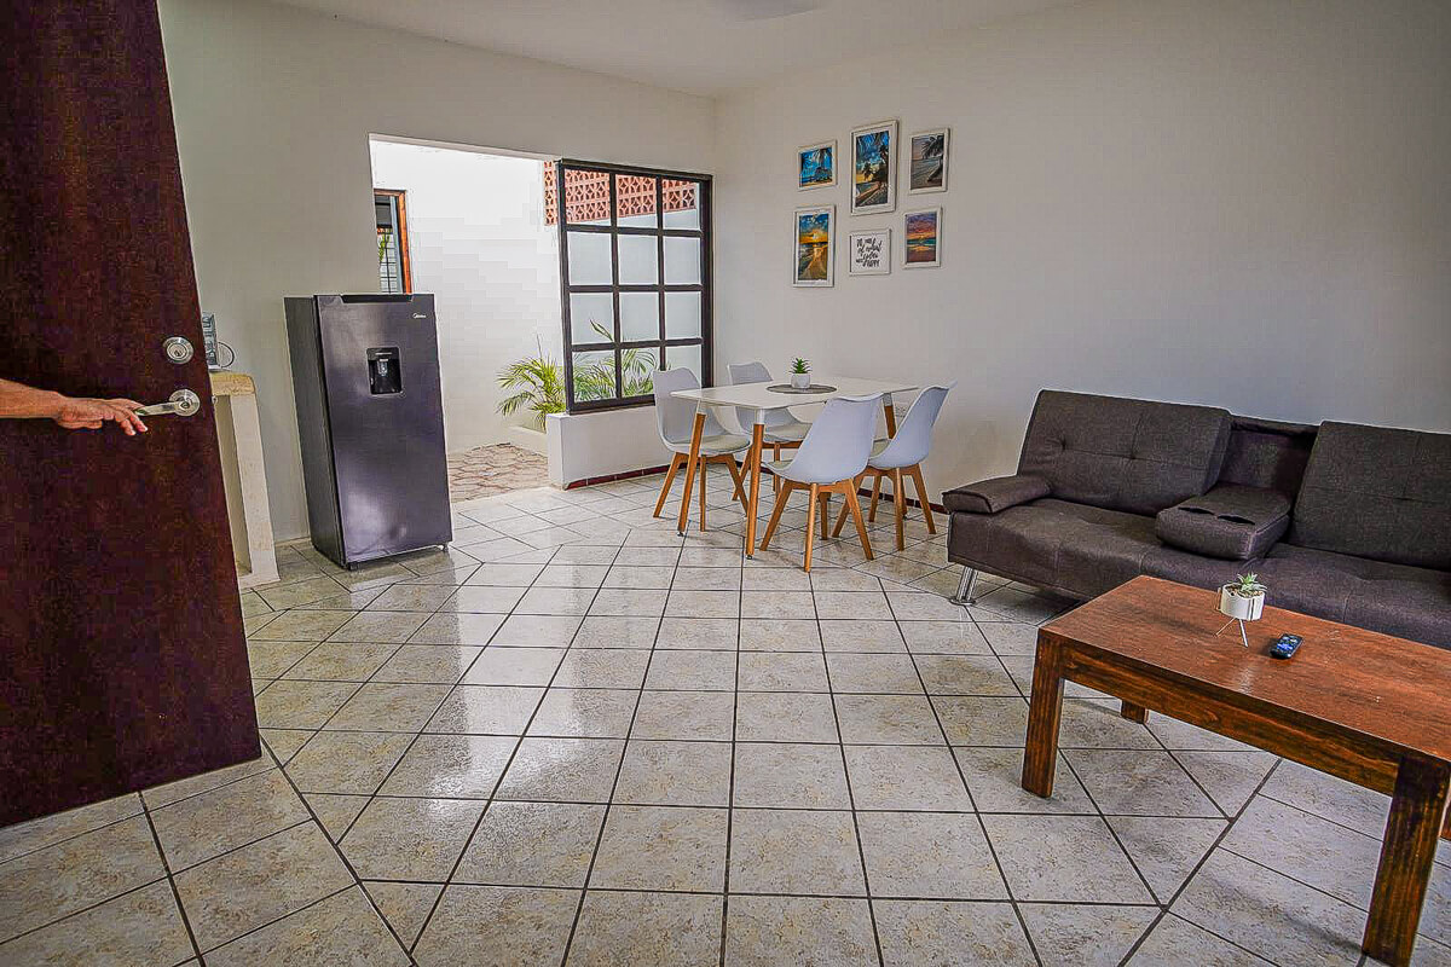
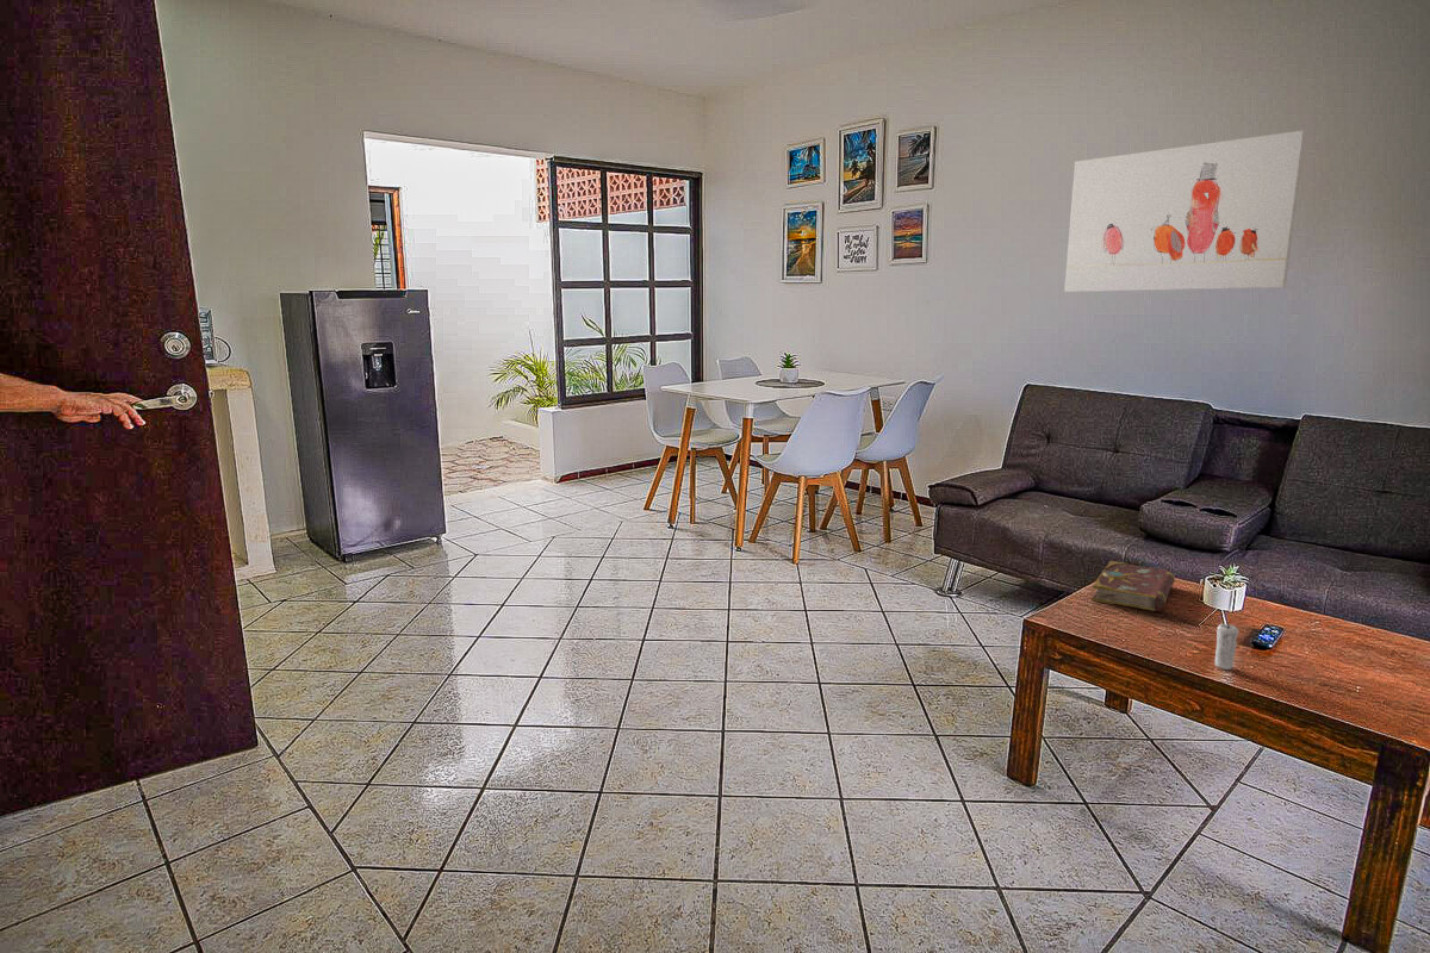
+ candle (1226, 641)
+ book (1134, 584)
+ wall art (1173, 219)
